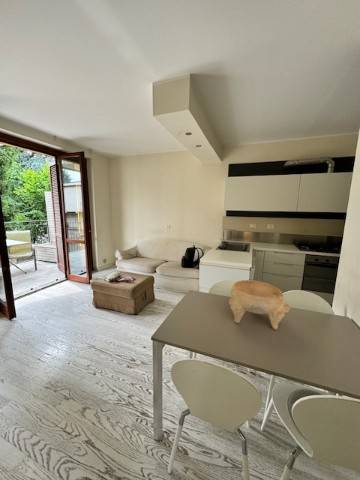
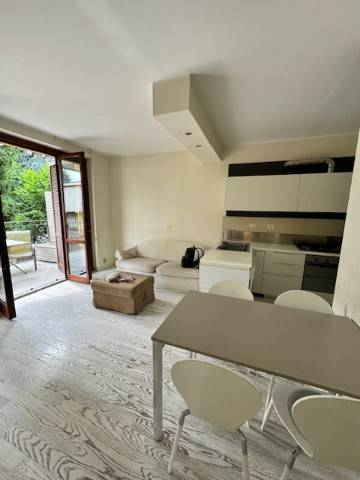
- decorative bowl (256, 305)
